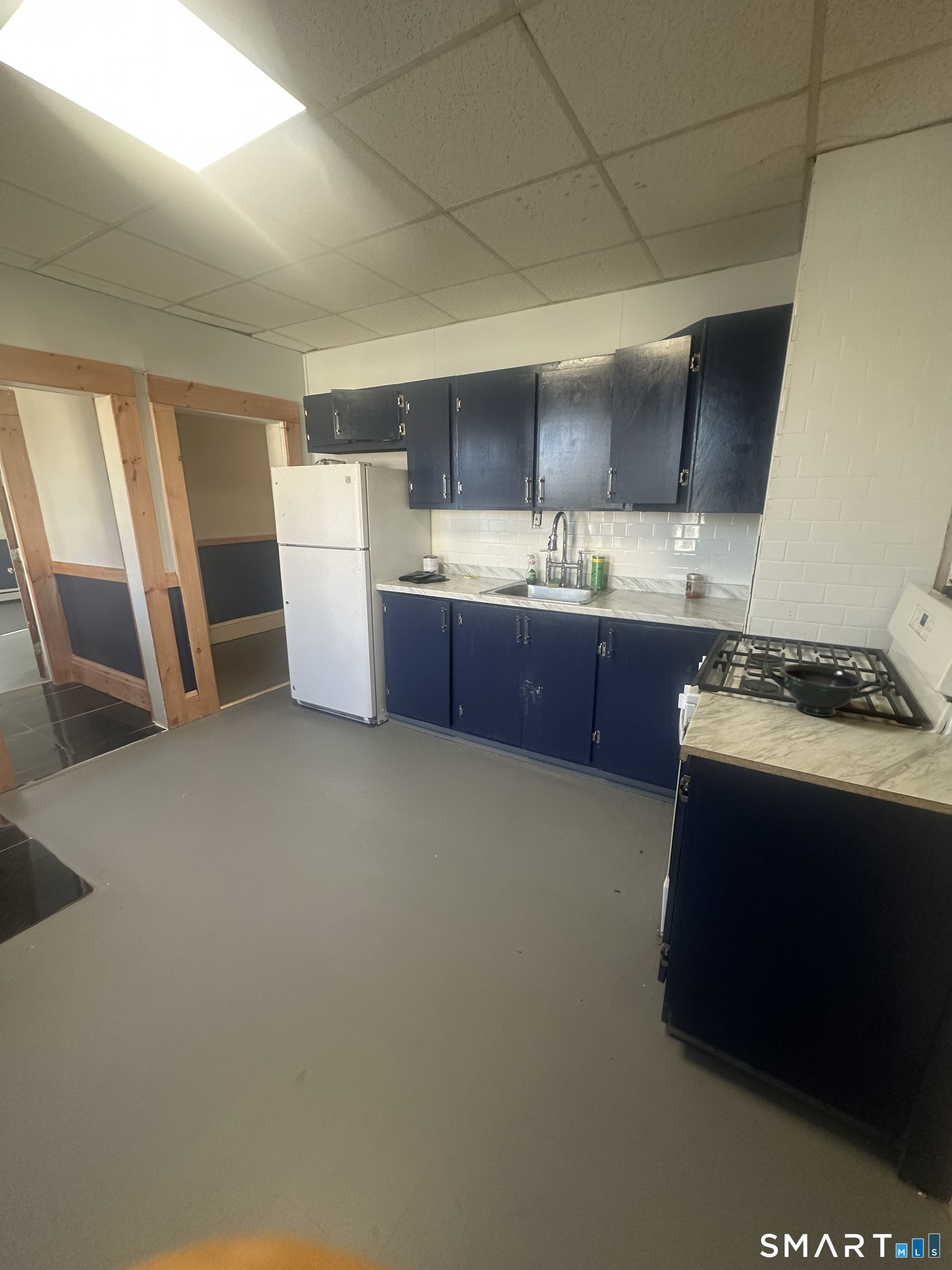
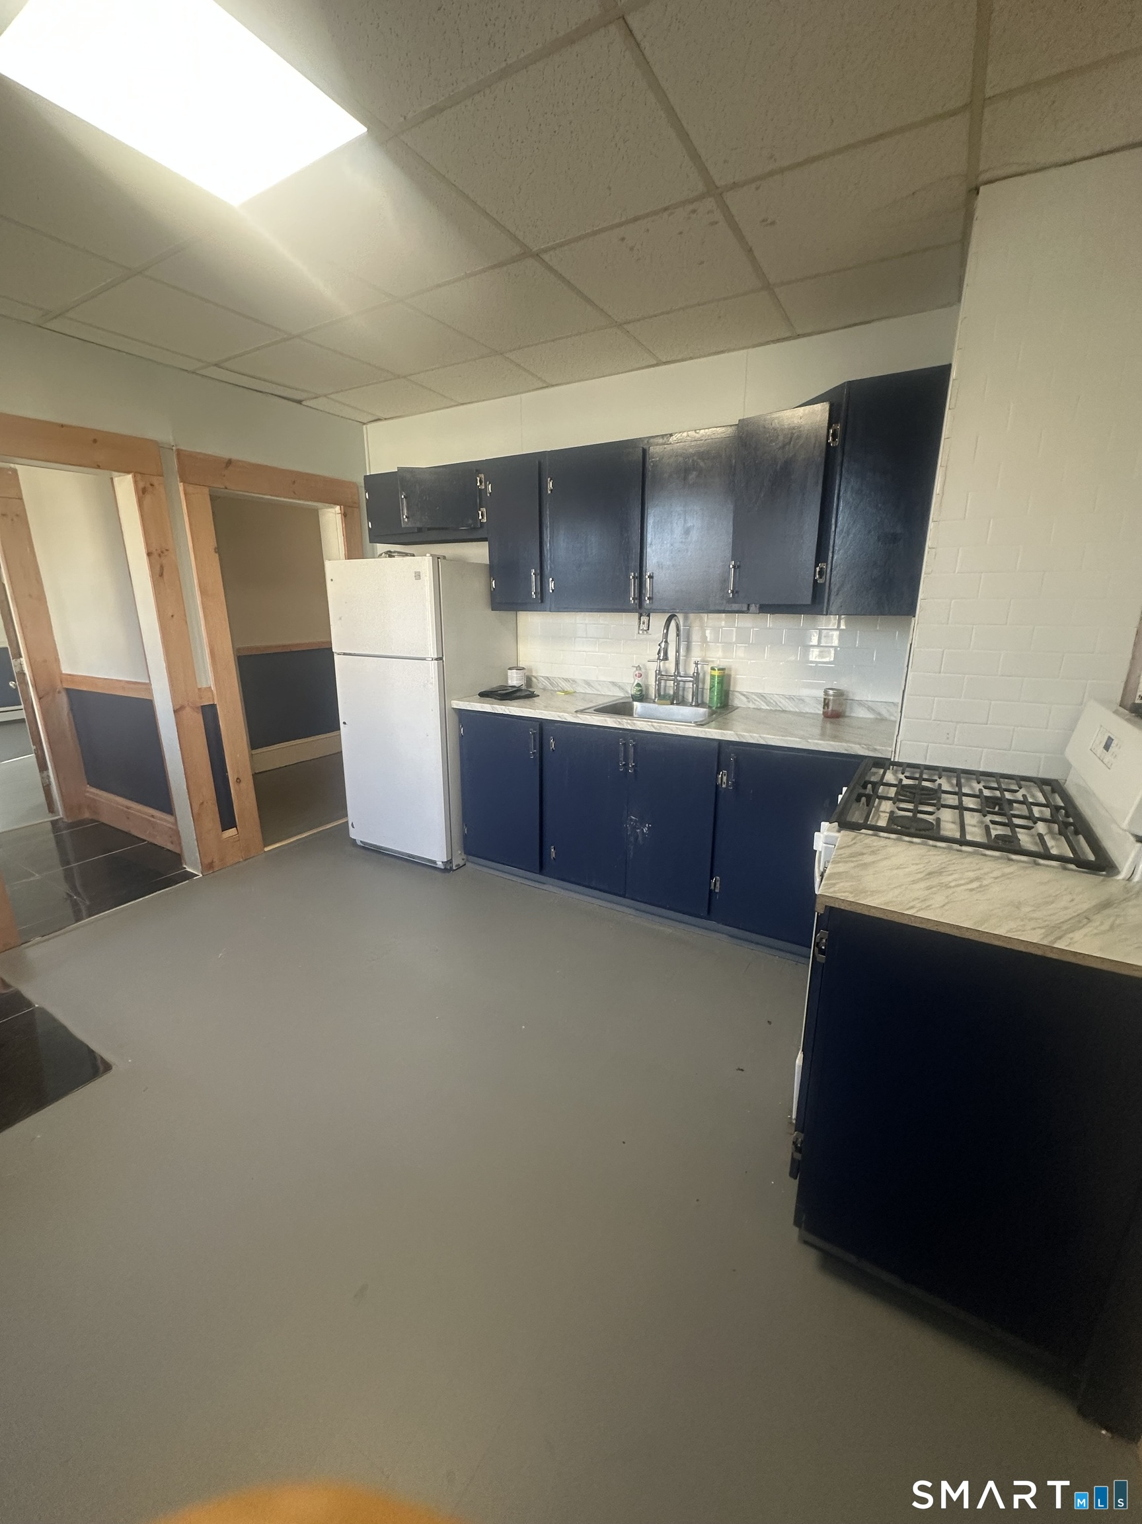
- bowl (819, 690)
